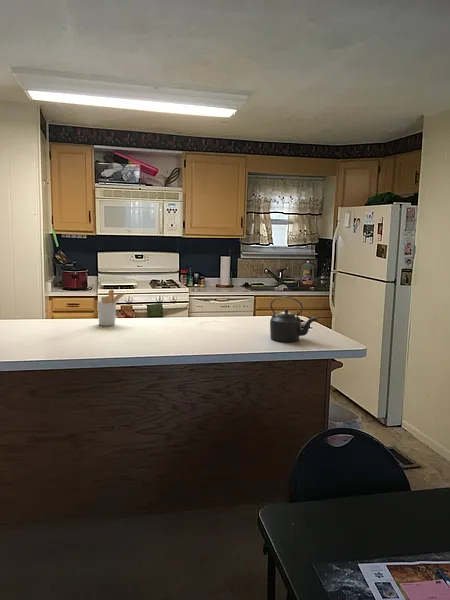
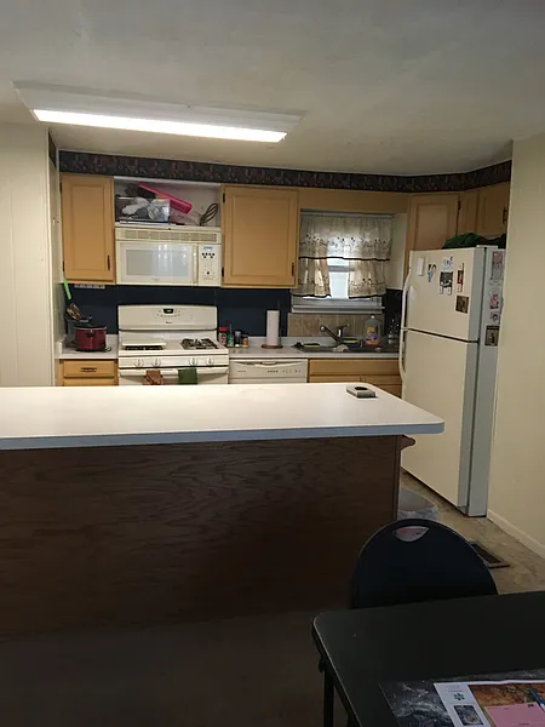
- utensil holder (111, 307)
- kettle (293, 318)
